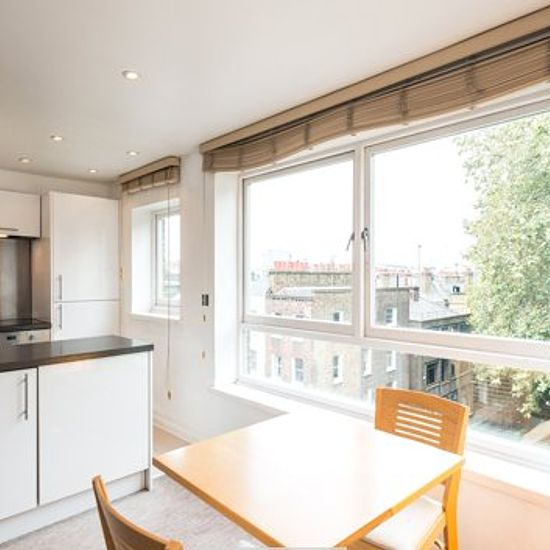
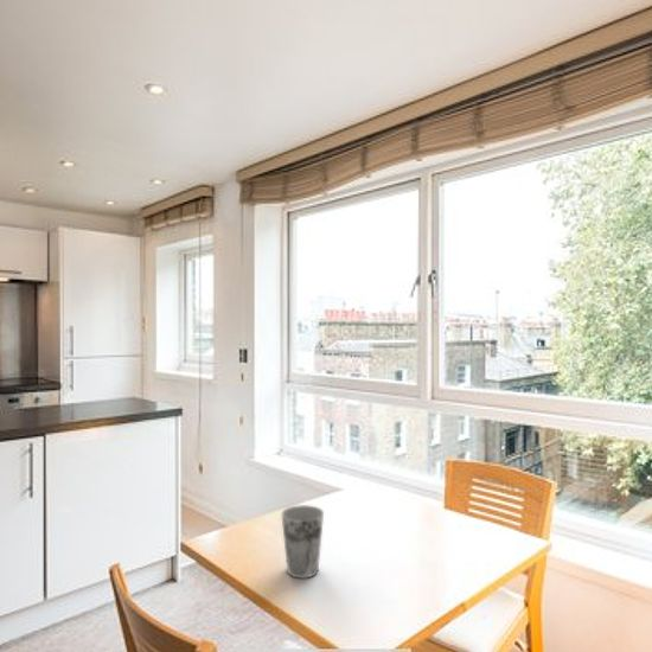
+ cup (302, 541)
